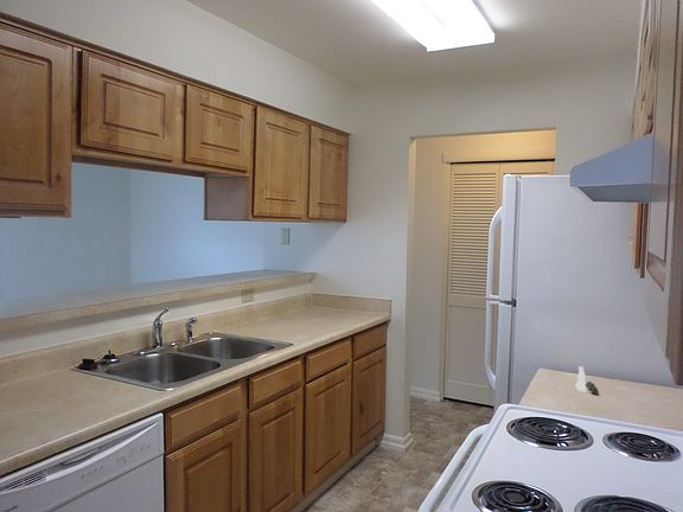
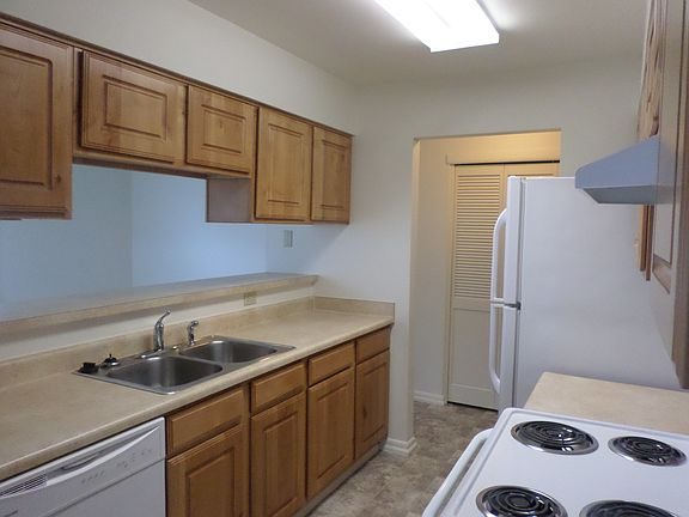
- salt and pepper shaker set (583, 378)
